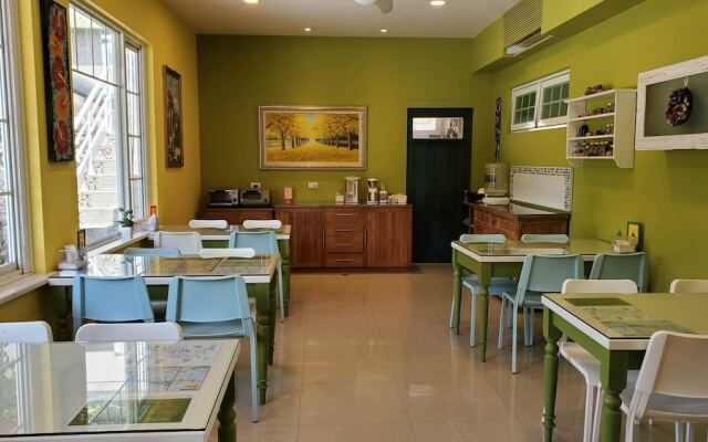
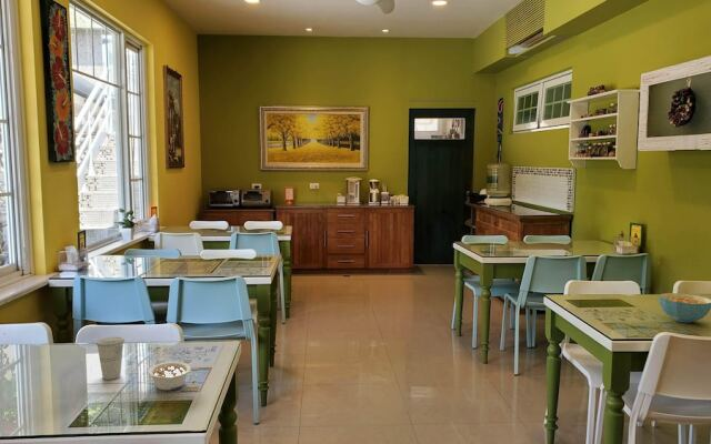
+ legume (170, 375)
+ cup (110, 357)
+ cereal bowl (684, 309)
